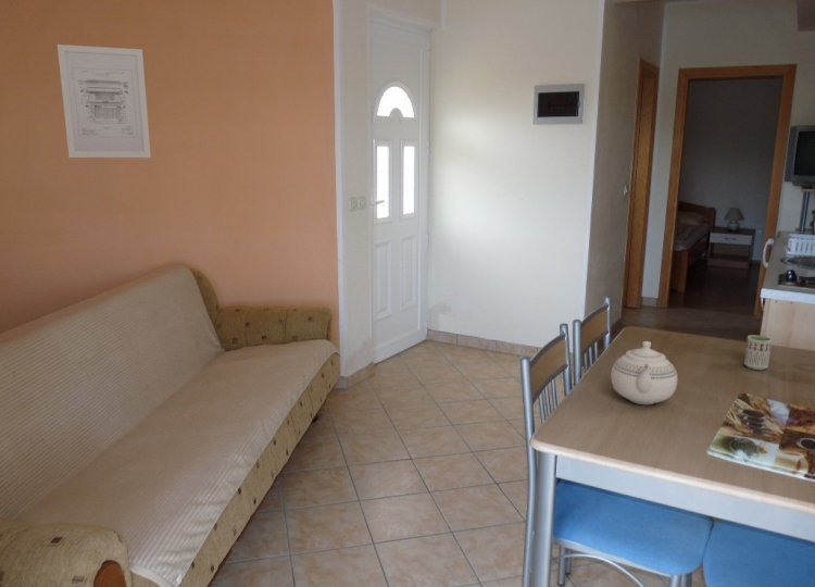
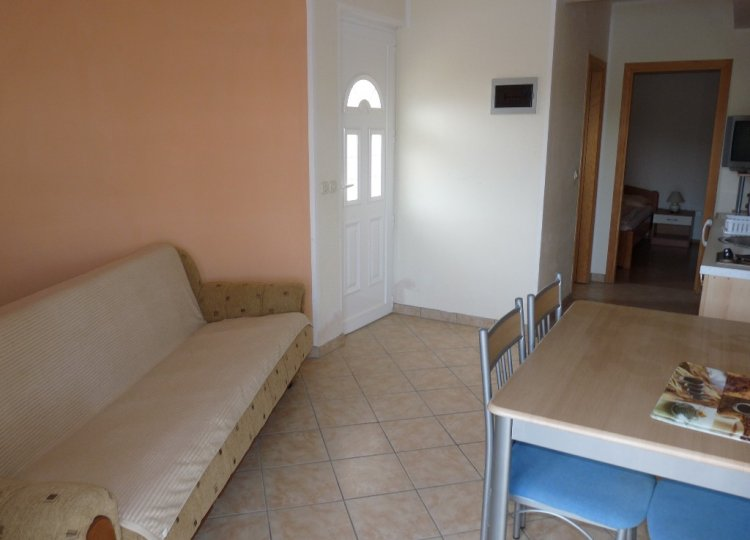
- cup (757, 352)
- wall art (105, 103)
- teapot (643, 370)
